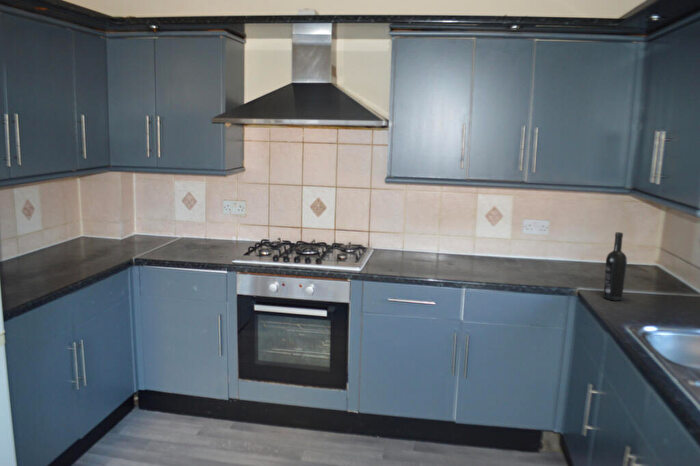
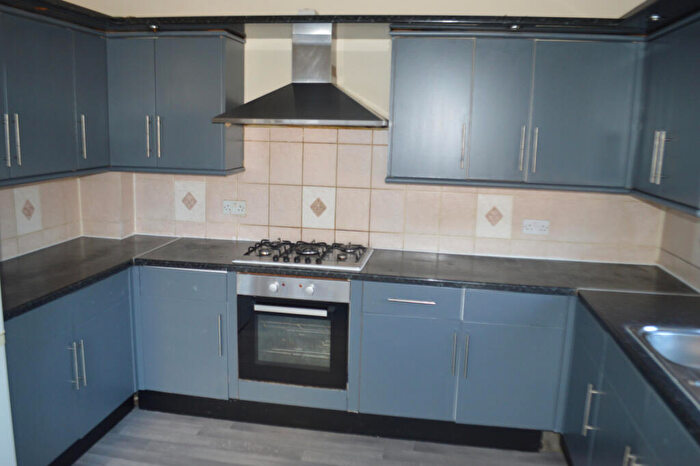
- wine bottle (615, 265)
